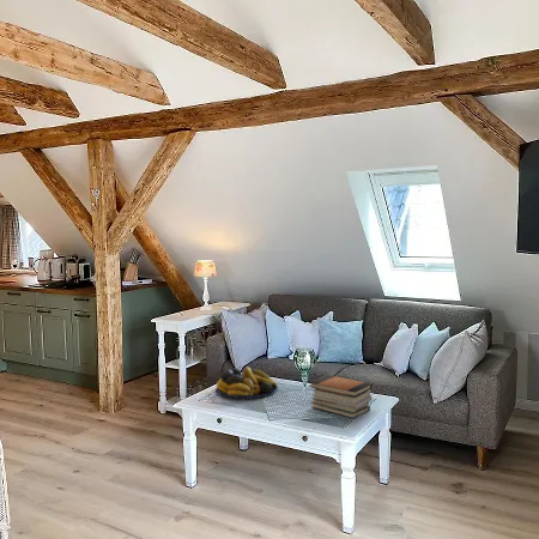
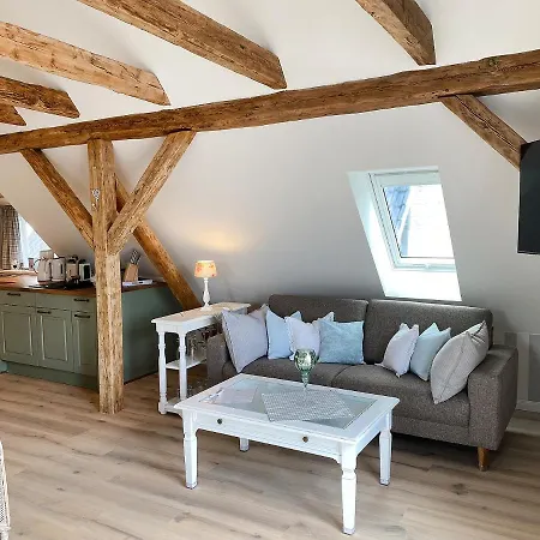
- book stack (340, 395)
- fruit bowl (246, 378)
